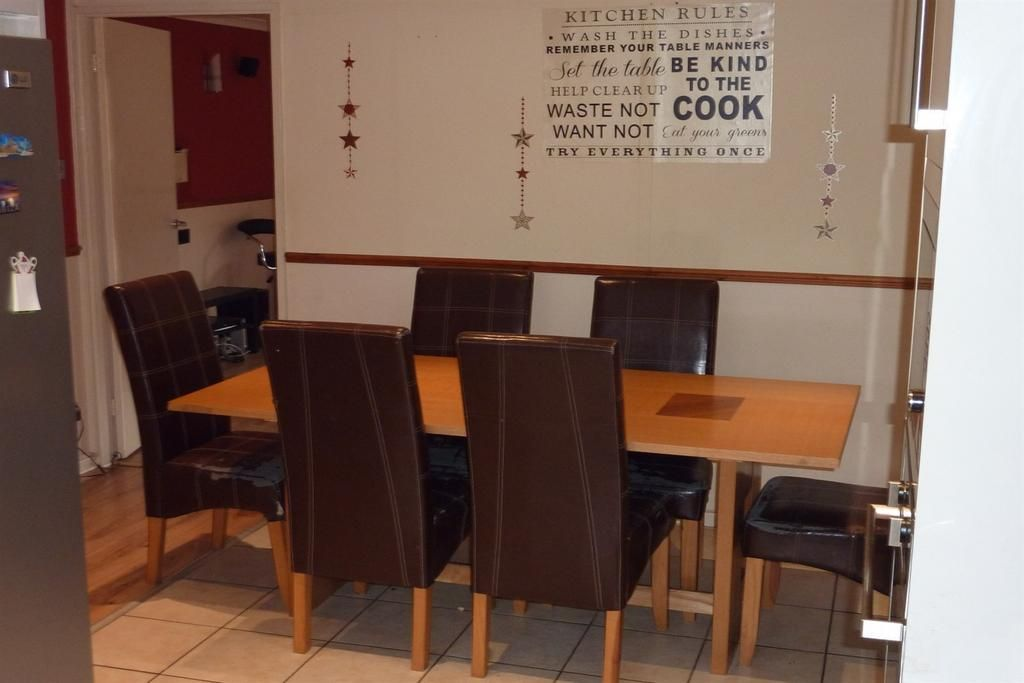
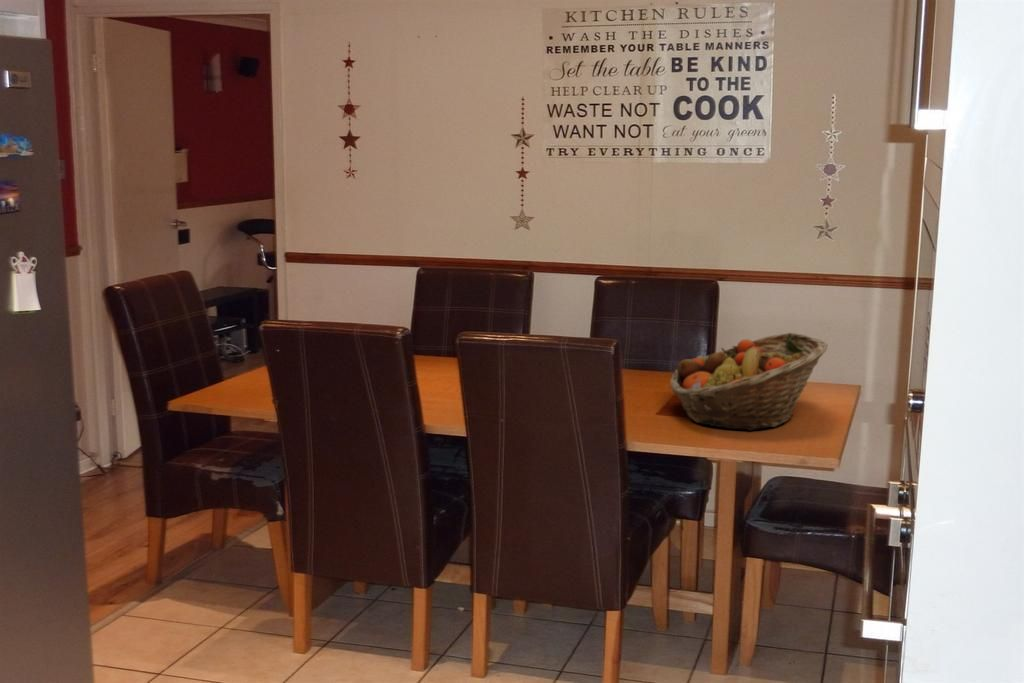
+ fruit basket (746, 377)
